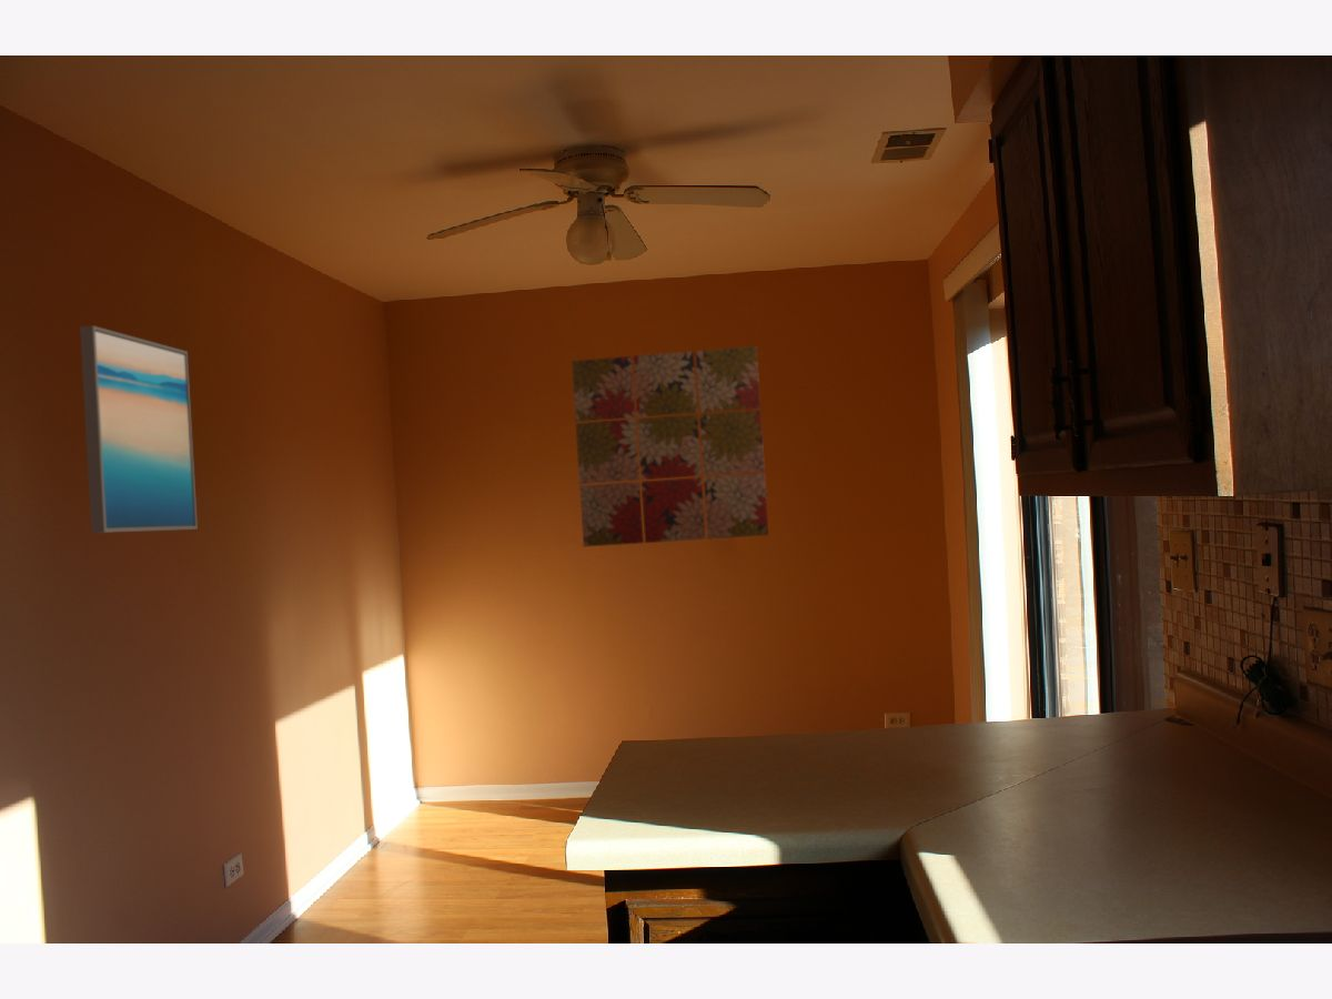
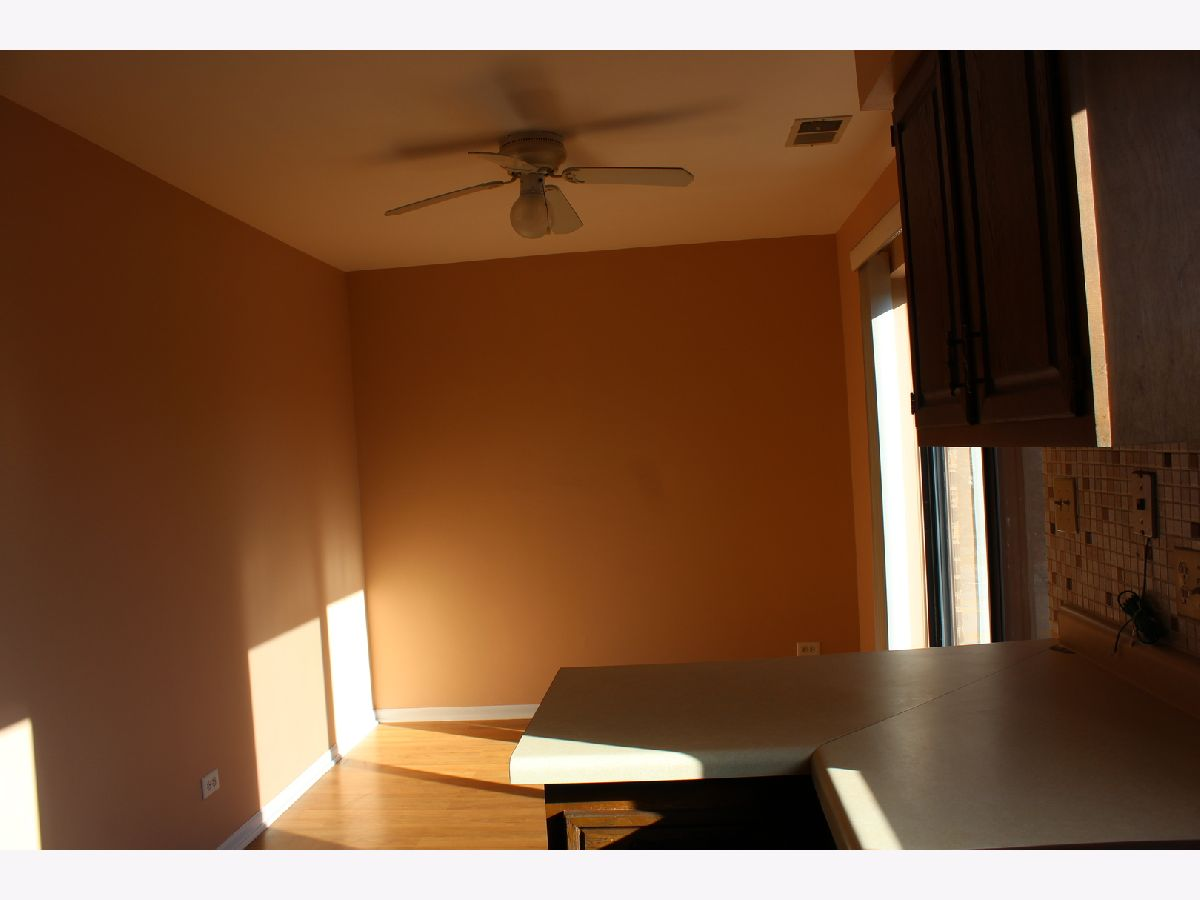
- wall art (669, 446)
- wall art (142, 435)
